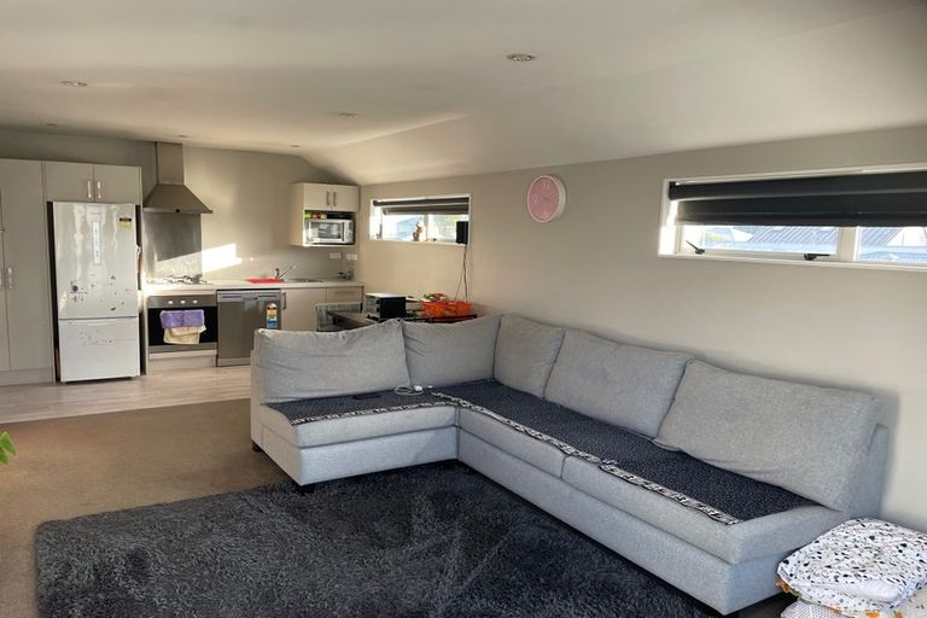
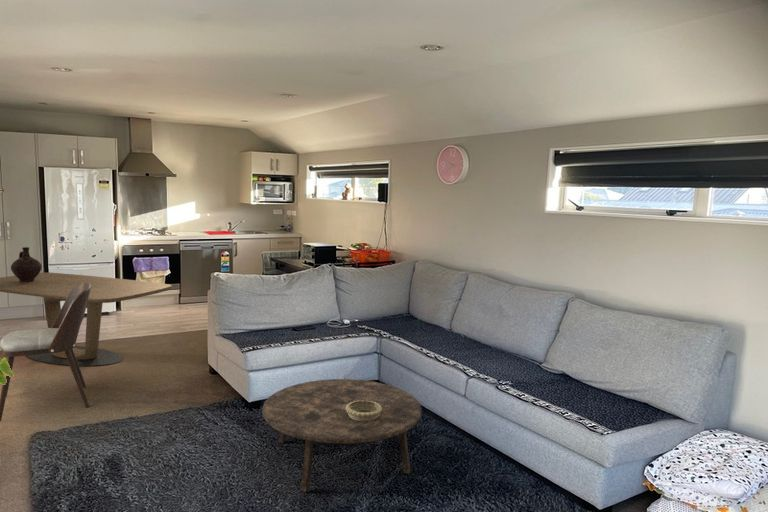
+ decorative bowl (363, 409)
+ ceramic jug (26, 264)
+ dining table (86, 321)
+ coffee table (342, 430)
+ dining chair (46, 344)
